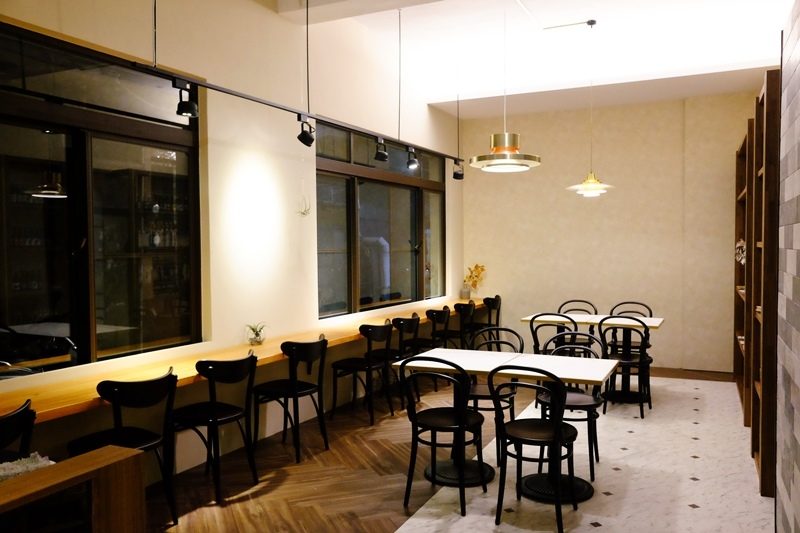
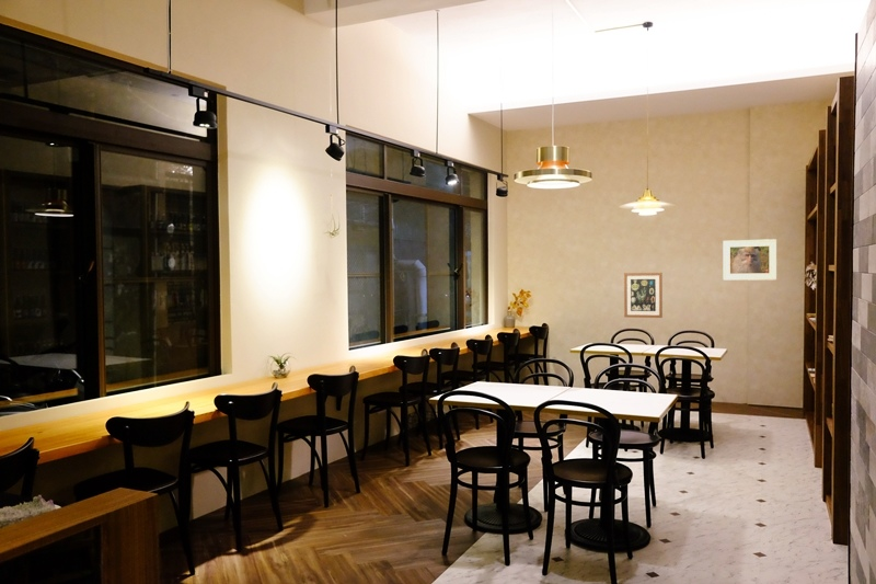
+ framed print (749, 260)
+ wall art (643, 295)
